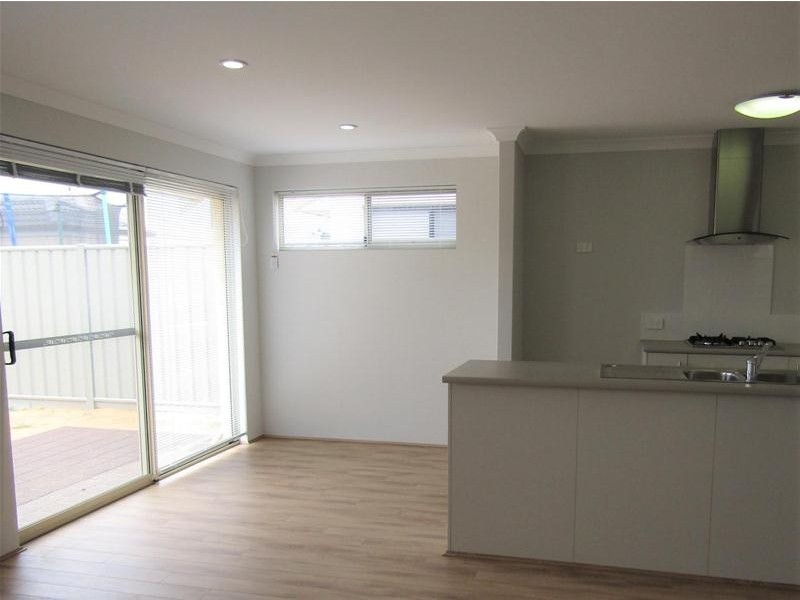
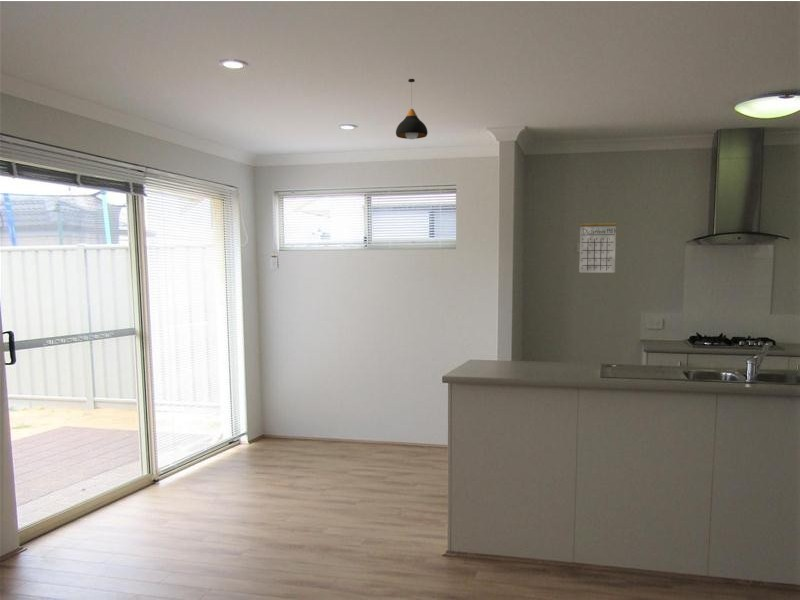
+ pendant light (411, 109)
+ calendar (597, 242)
